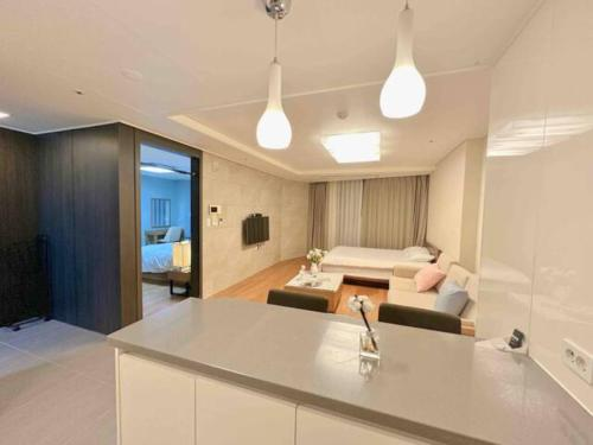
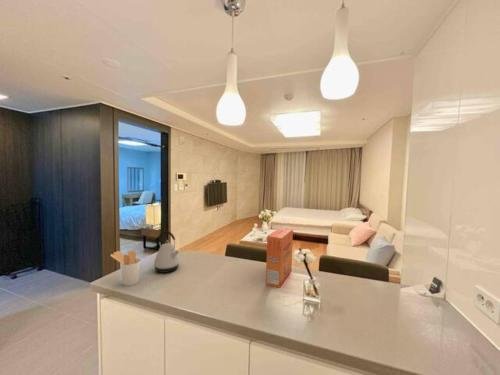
+ kettle (167, 250)
+ utensil holder (126, 266)
+ cereal box (280, 254)
